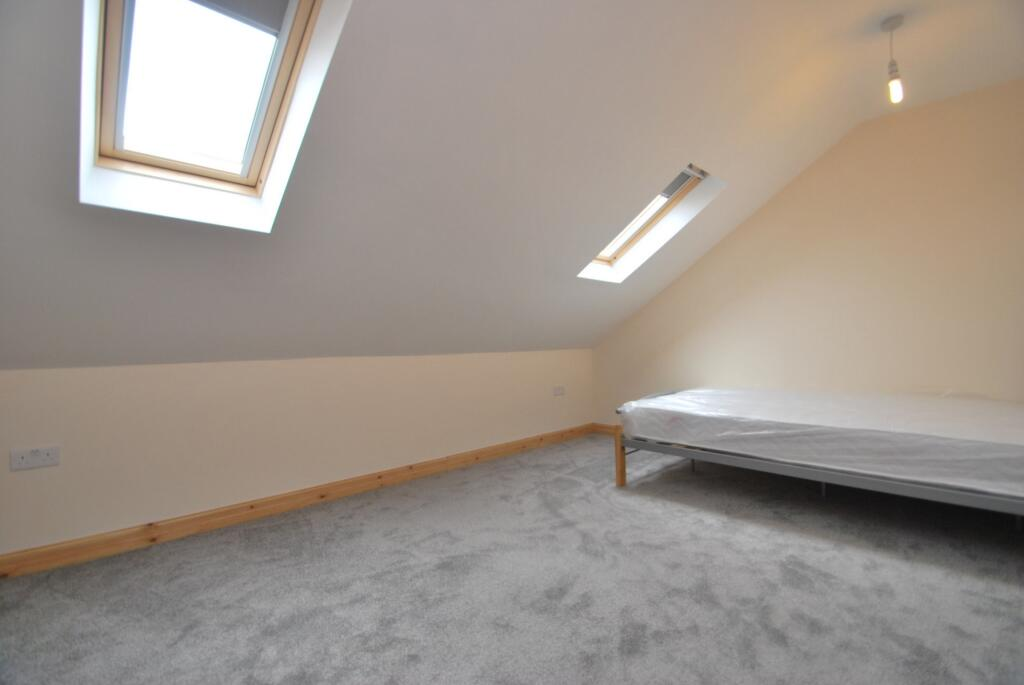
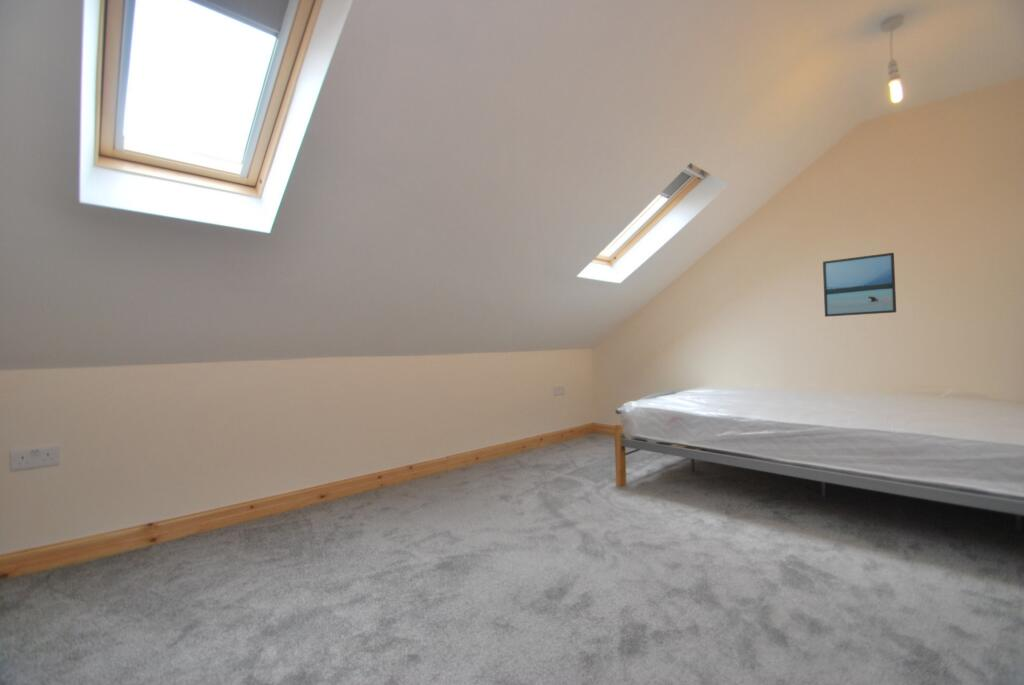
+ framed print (858, 285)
